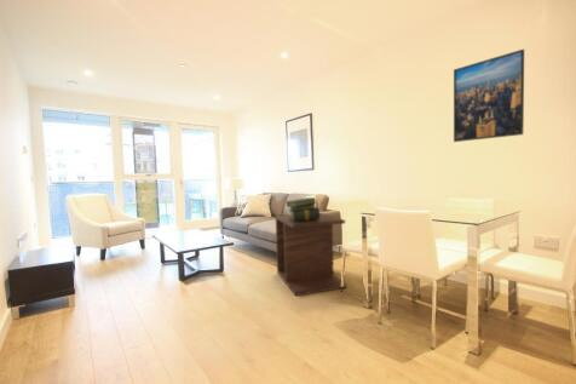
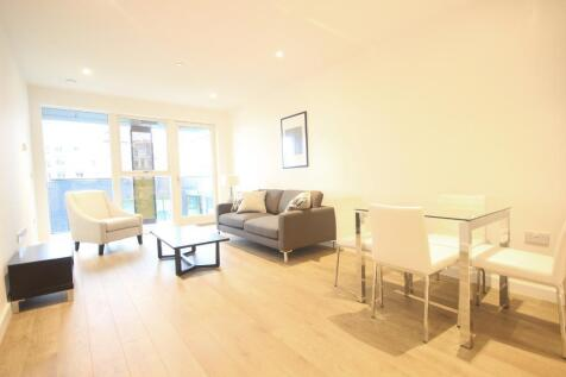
- stack of books (303, 208)
- side table (307, 248)
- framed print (485, 99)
